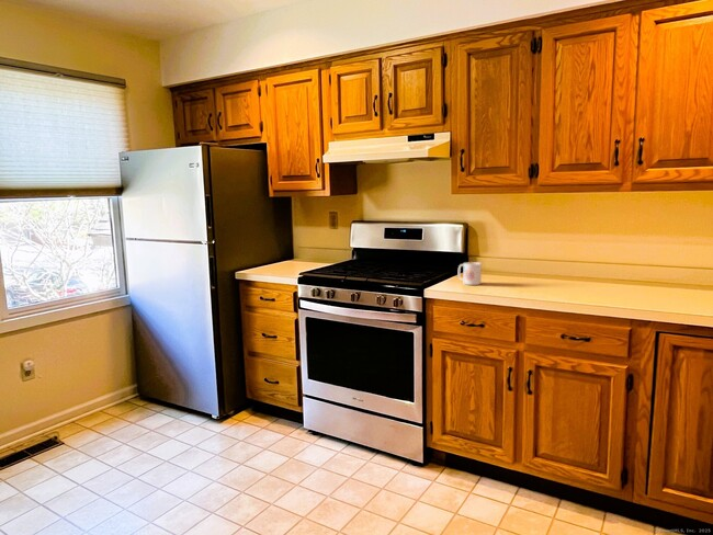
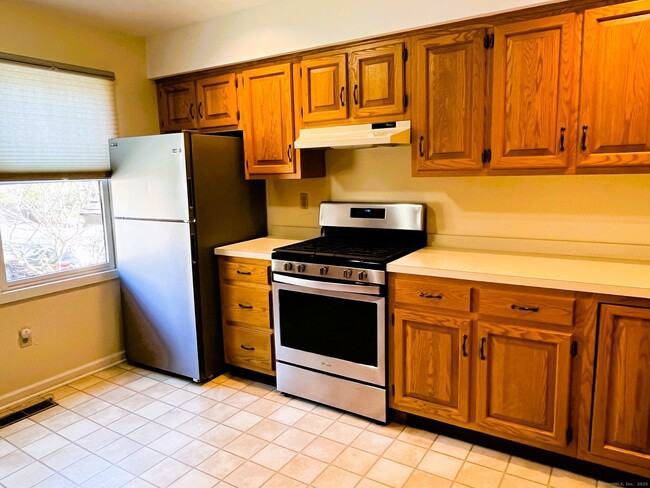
- mug (468, 273)
